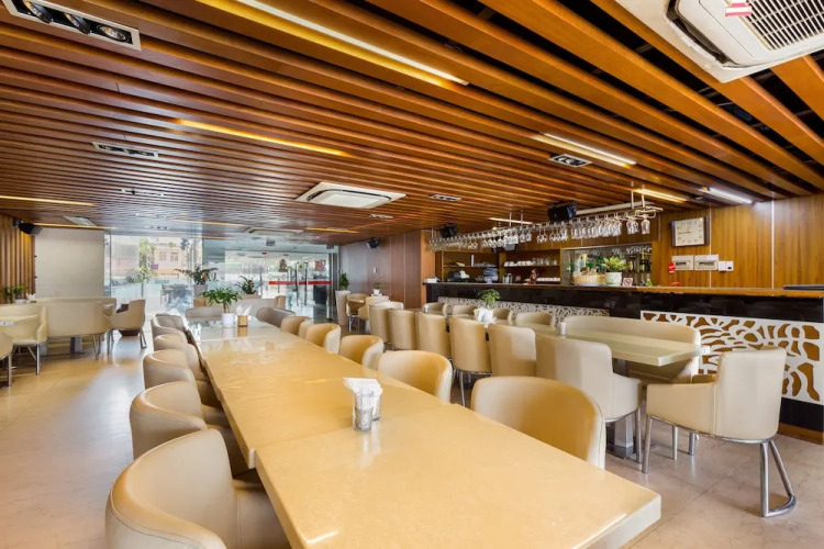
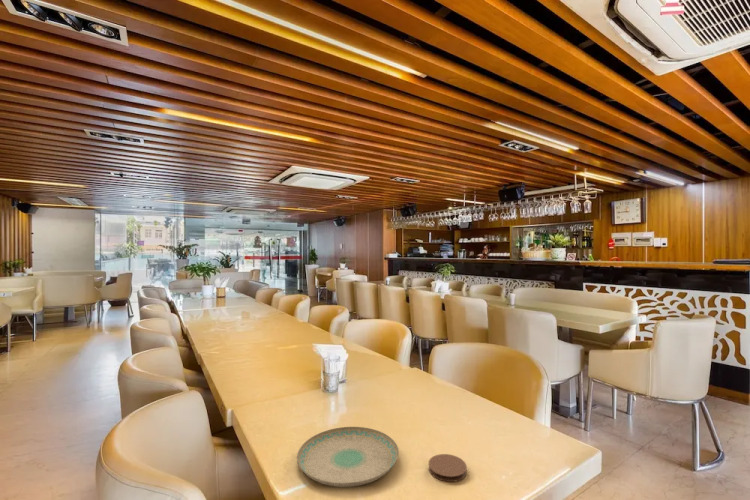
+ coaster (447, 467)
+ plate (348, 455)
